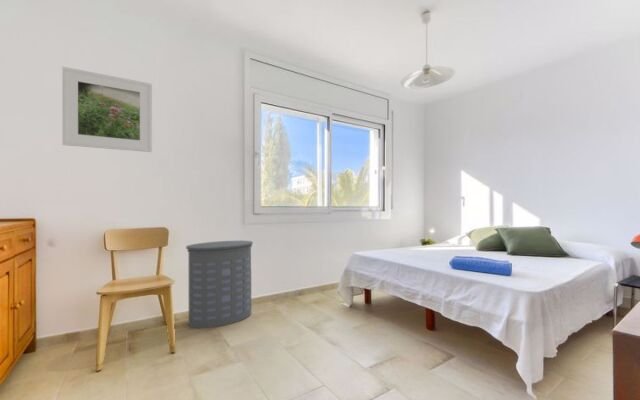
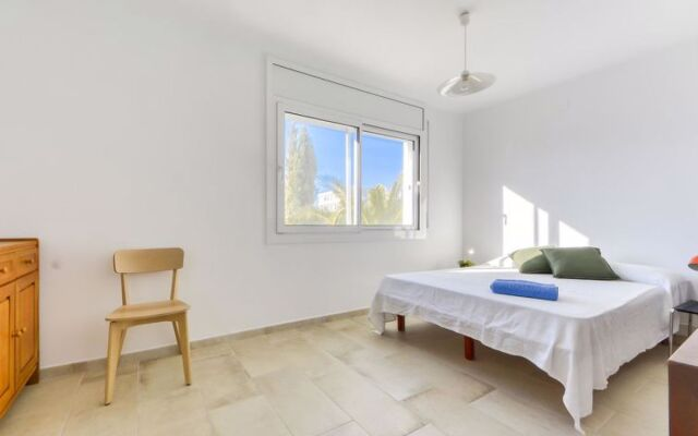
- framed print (110, 112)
- laundry hamper (221, 281)
